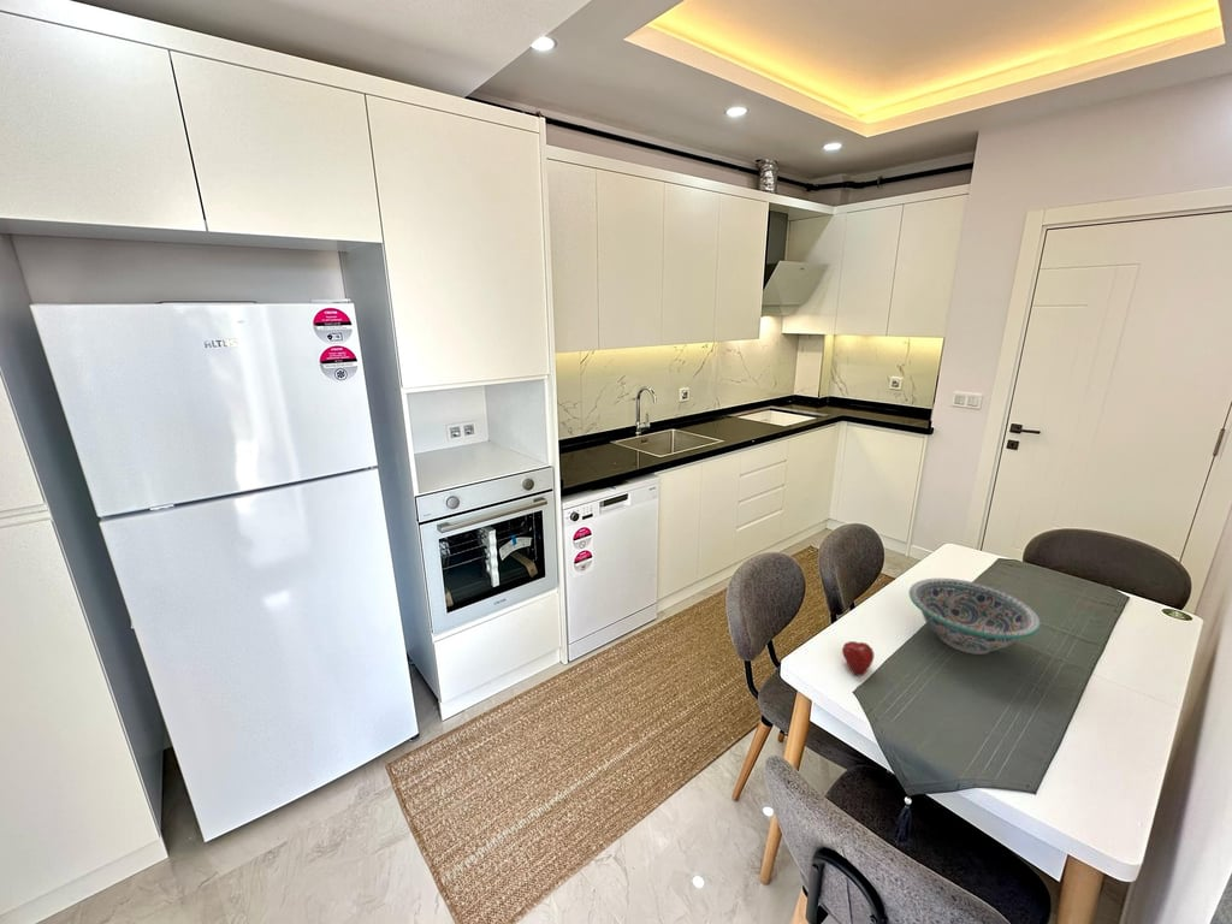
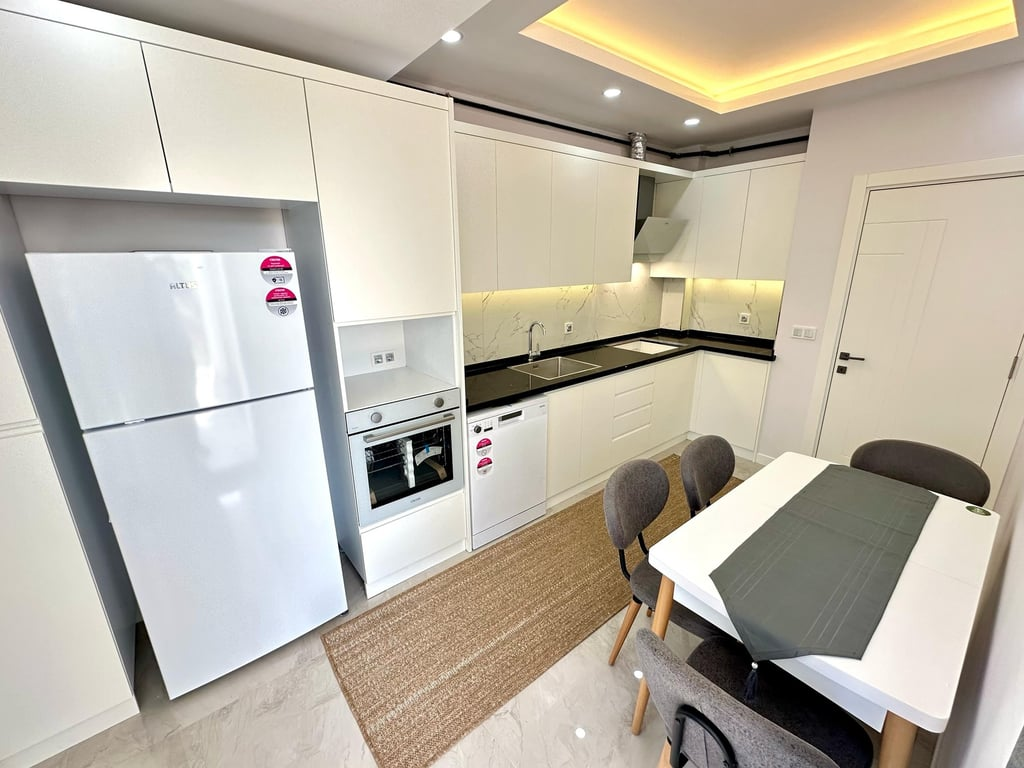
- decorative bowl (967, 622)
- fruit (857, 654)
